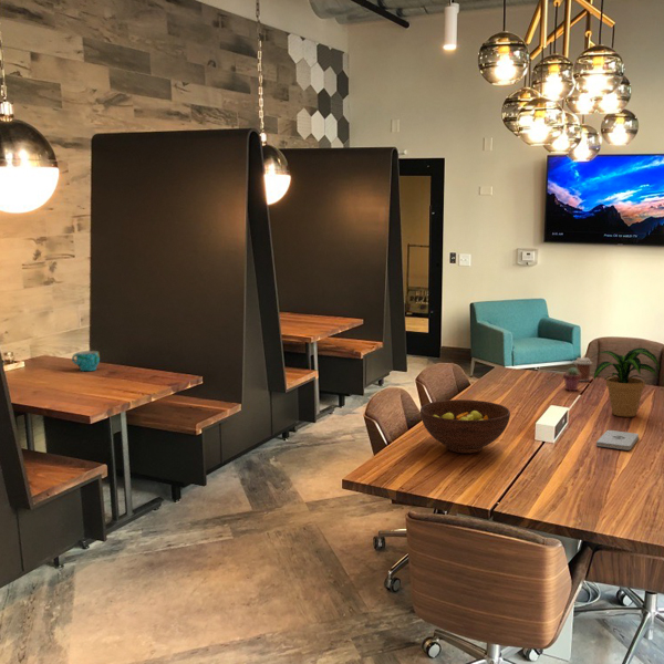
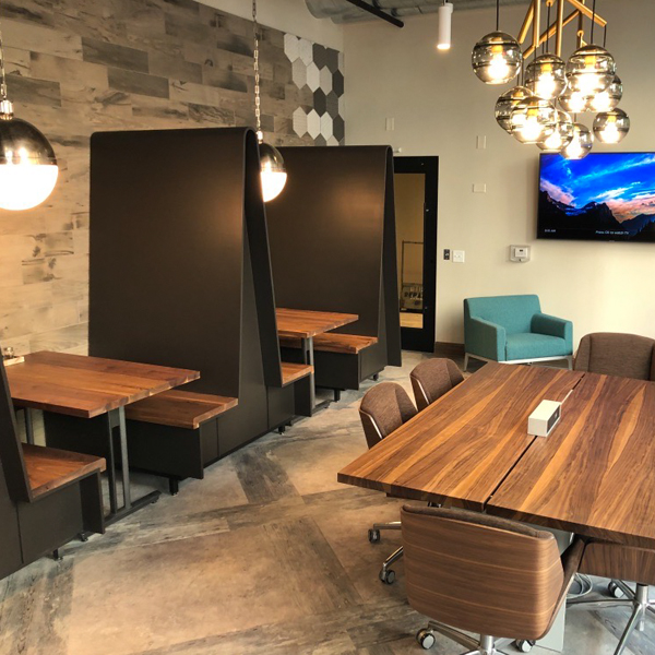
- coffee cup (582, 369)
- notepad (618, 439)
- potted plant (625, 381)
- fruit bowl (464, 429)
- potted succulent (571, 377)
- cup (86, 361)
